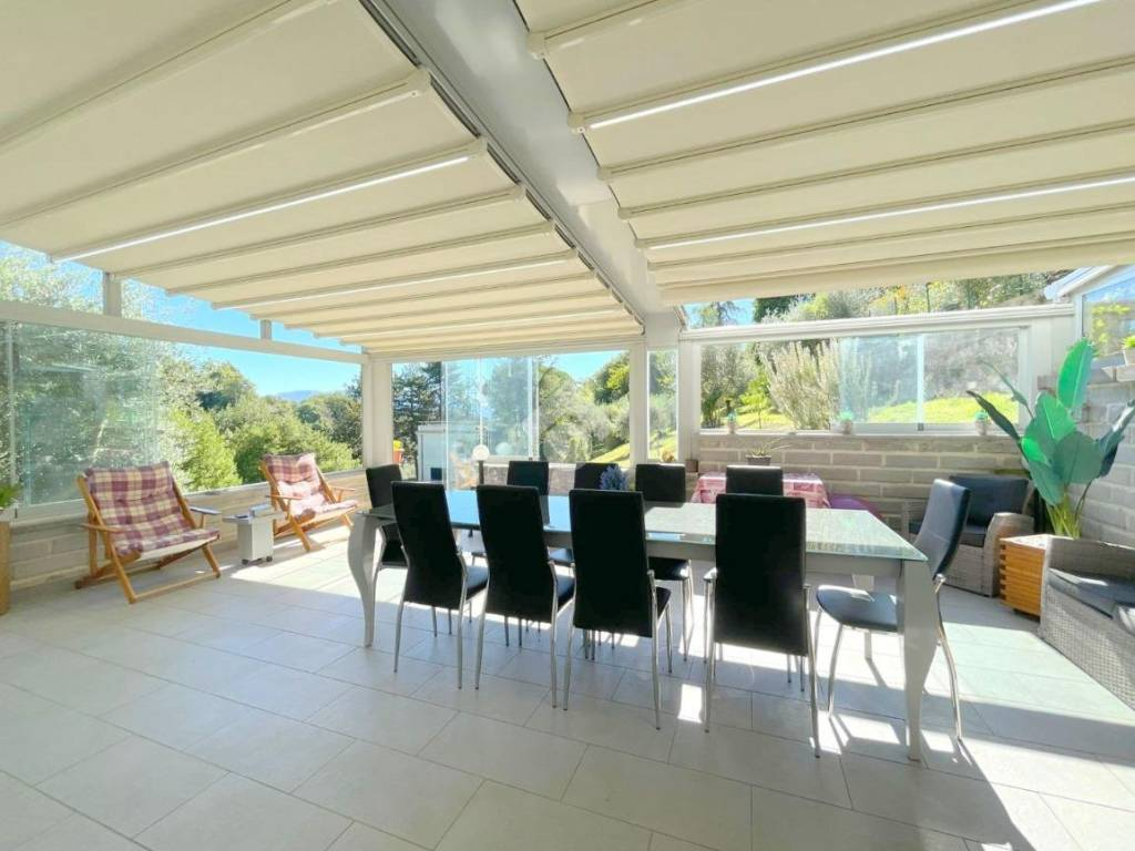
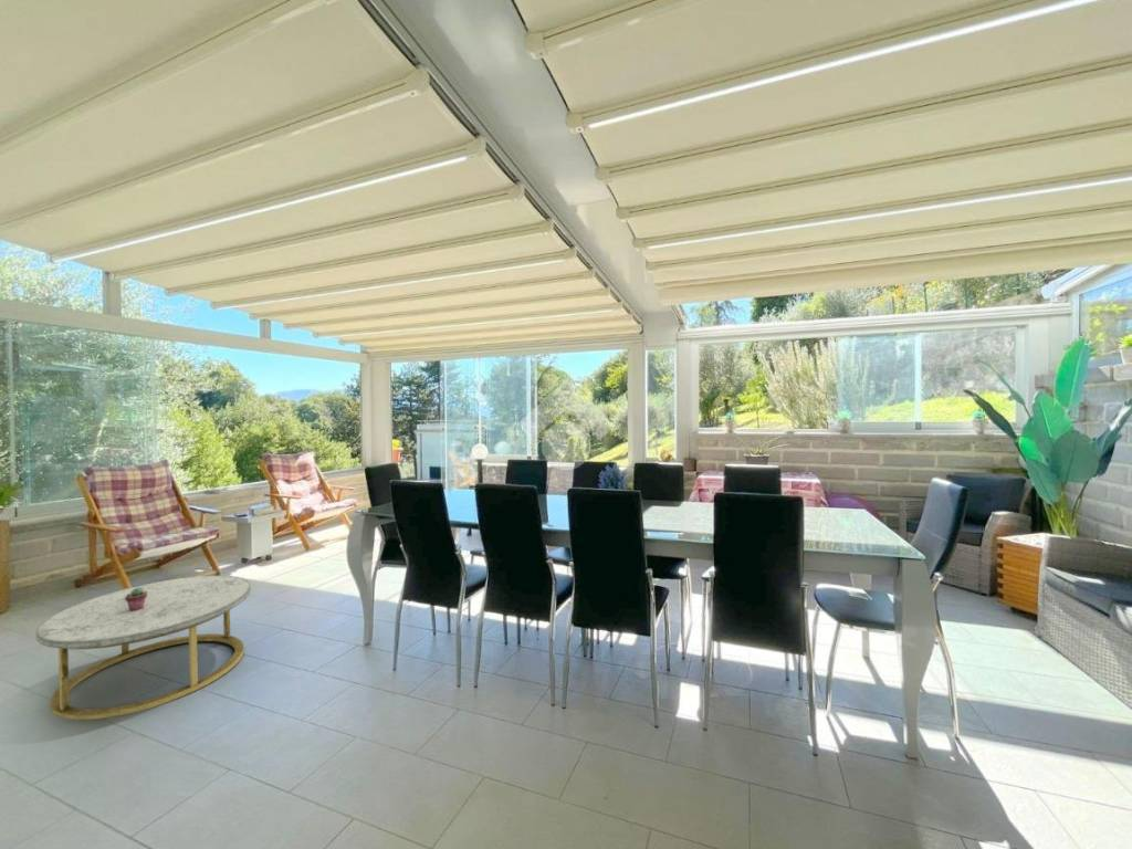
+ potted succulent (136, 598)
+ coffee table (156, 637)
